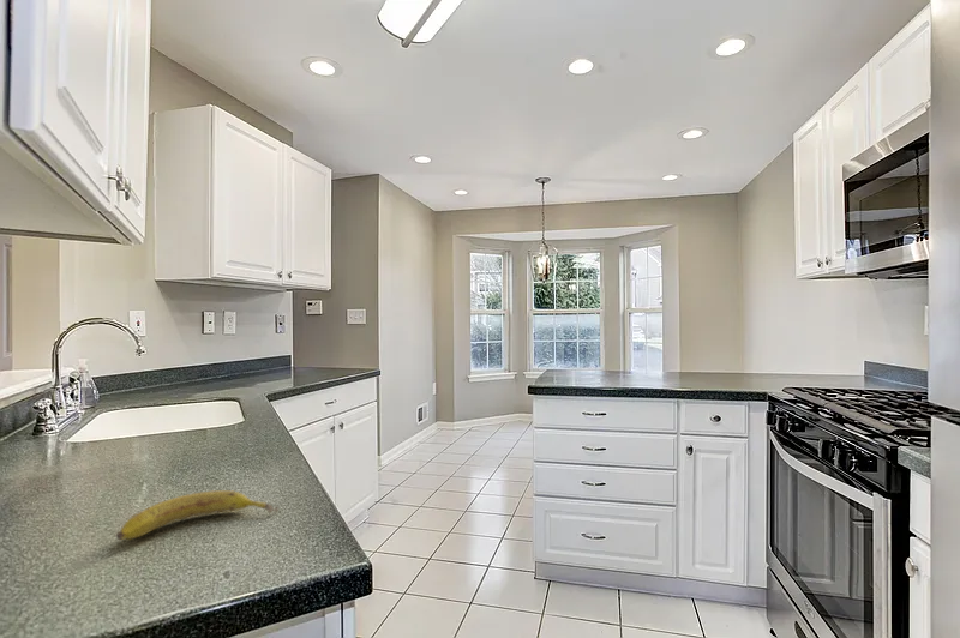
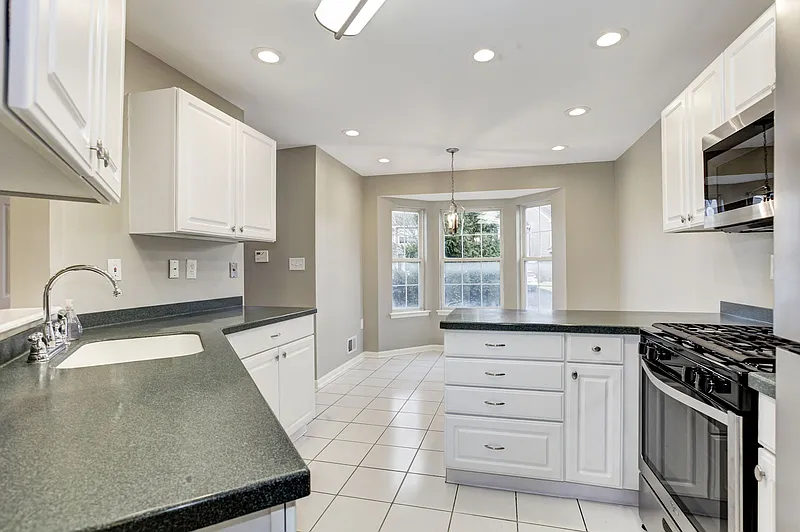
- fruit (198, 510)
